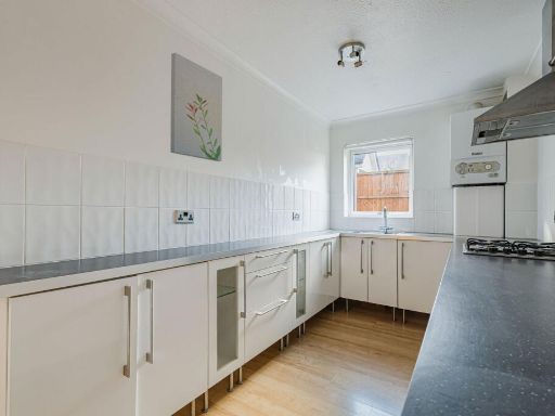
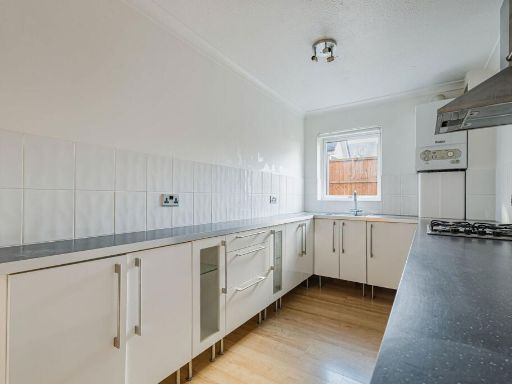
- wall art (198, 112)
